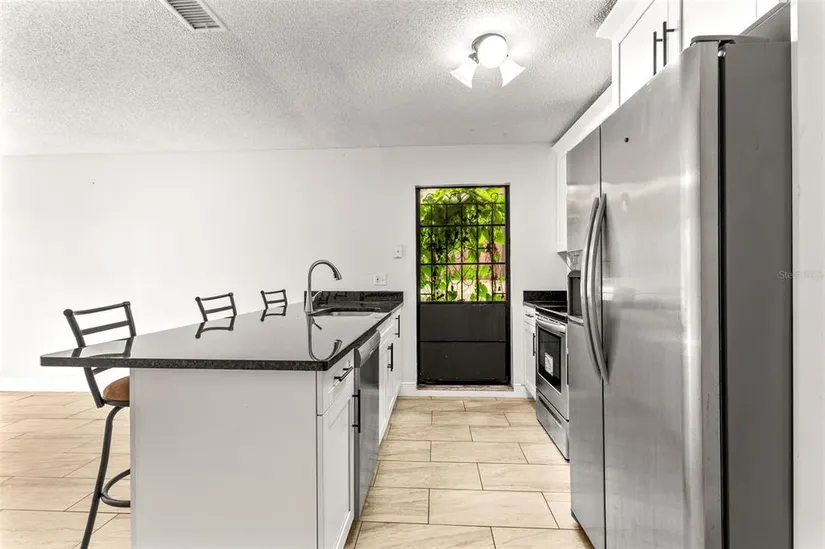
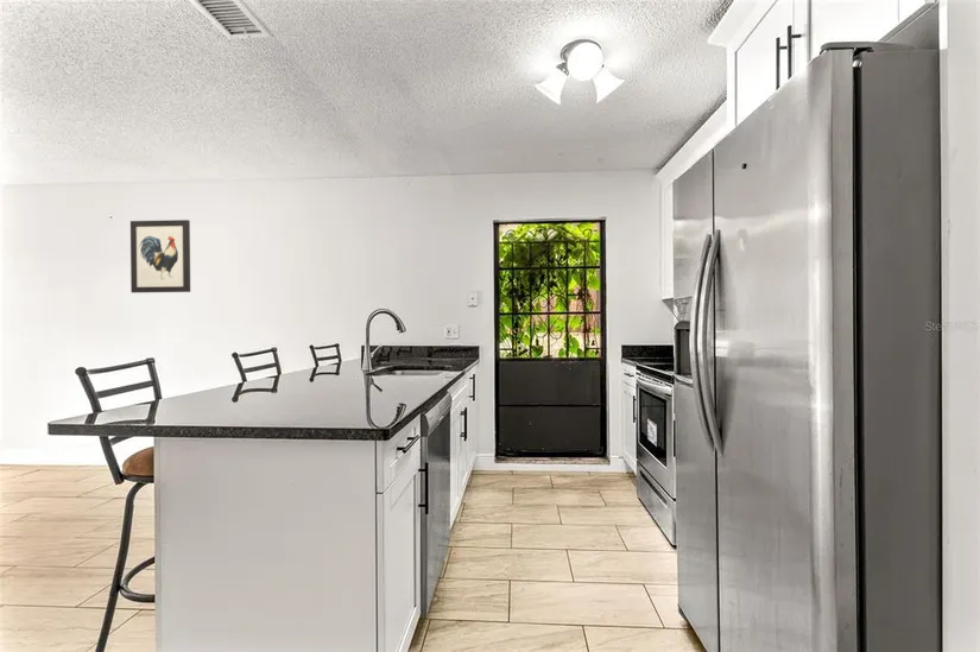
+ wall art (160, 257)
